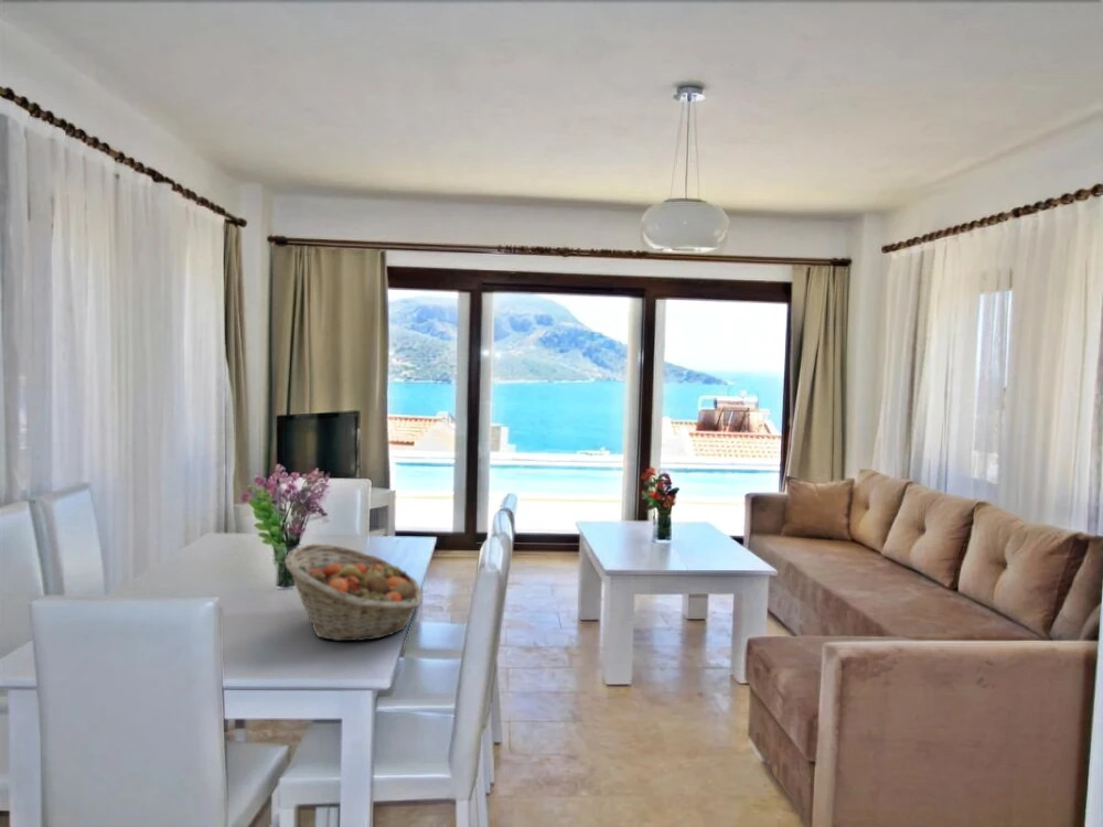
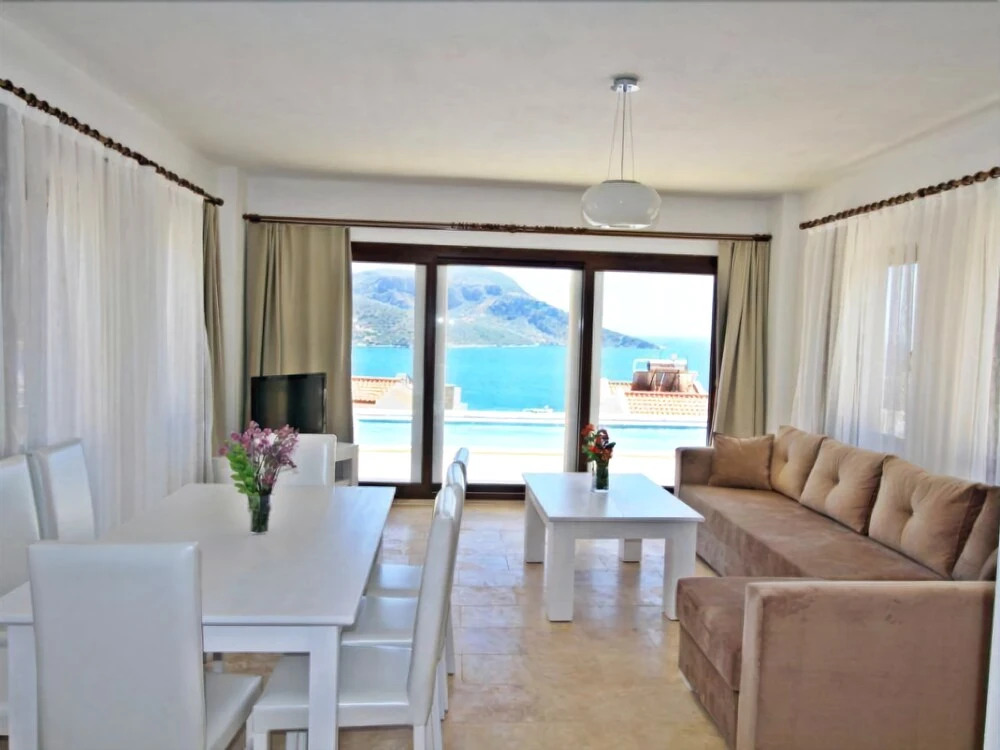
- fruit basket (355, 587)
